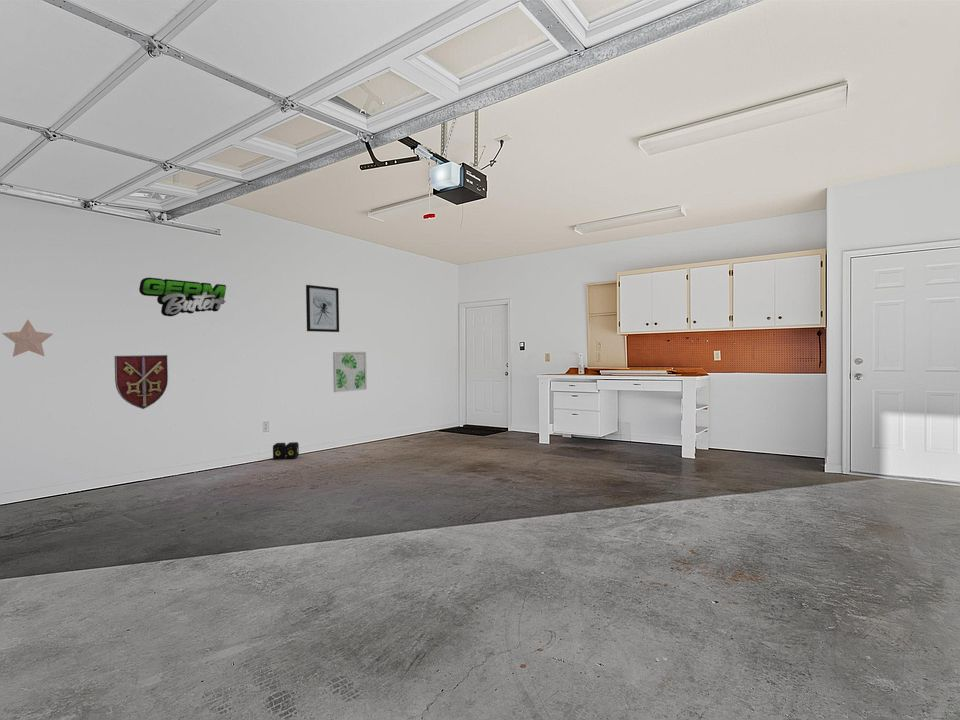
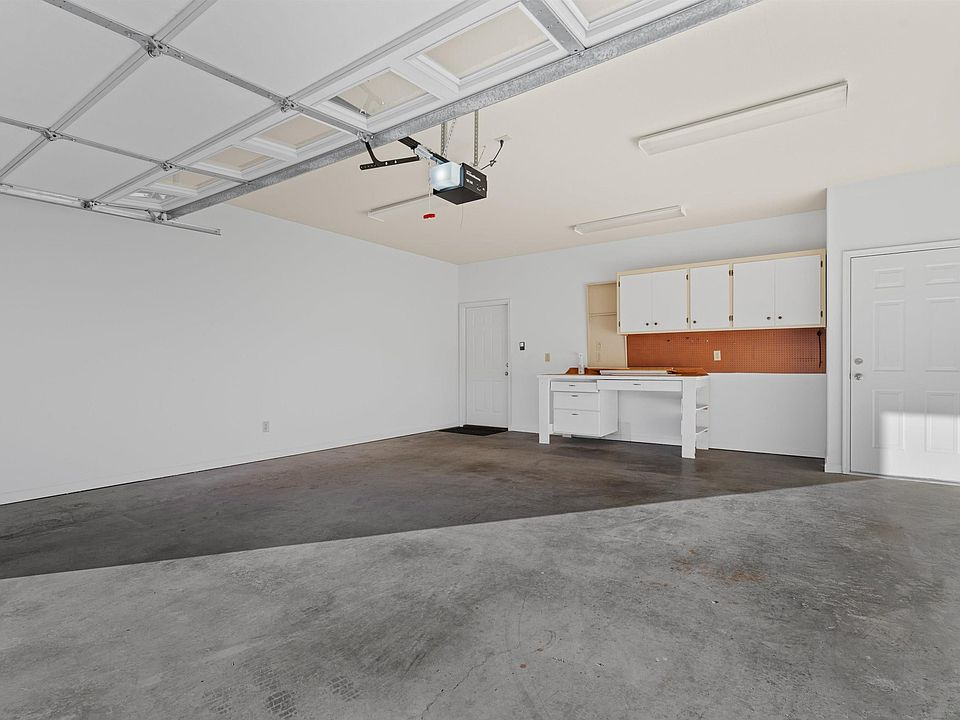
- wall art (323, 309)
- text sign (187, 298)
- speaker (285, 450)
- decorative star (28, 337)
- wall art (350, 371)
- decorative shield (143, 382)
